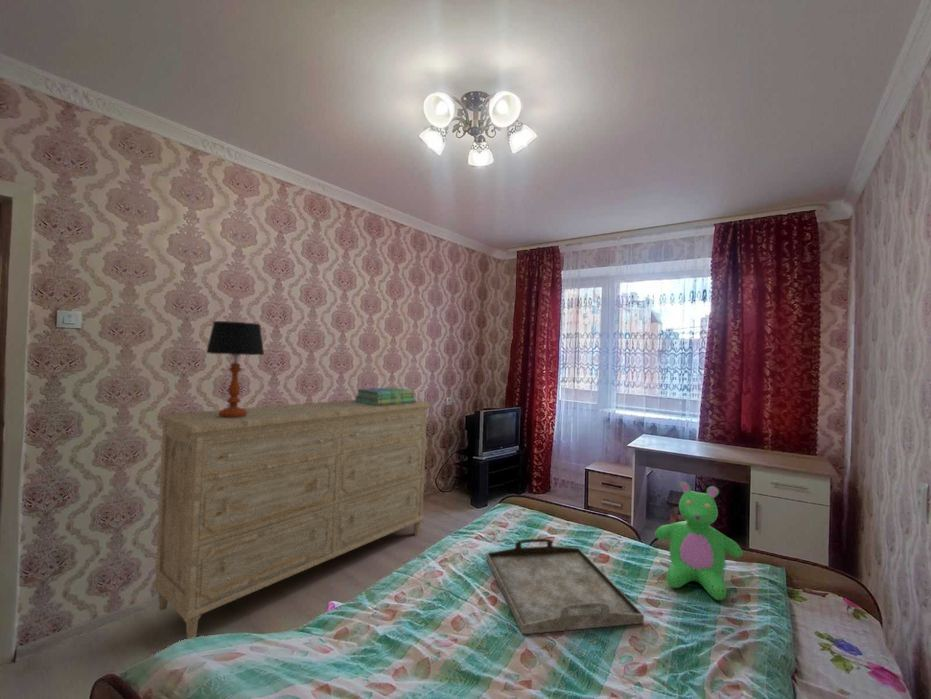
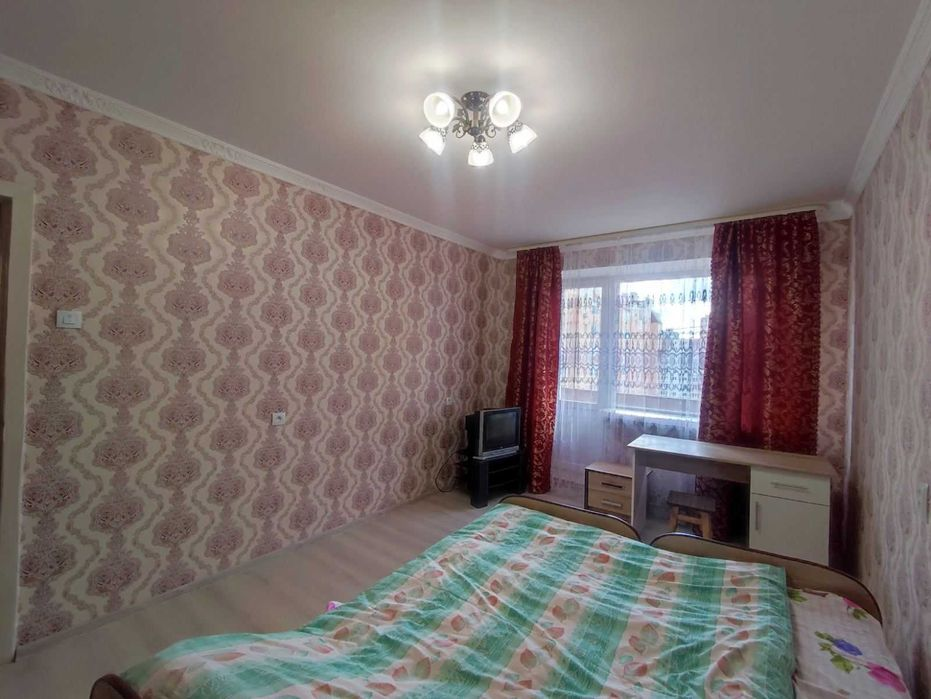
- table lamp (235, 369)
- dresser (316, 486)
- serving tray (555, 576)
- teddy bear (697, 534)
- stack of books (385, 395)
